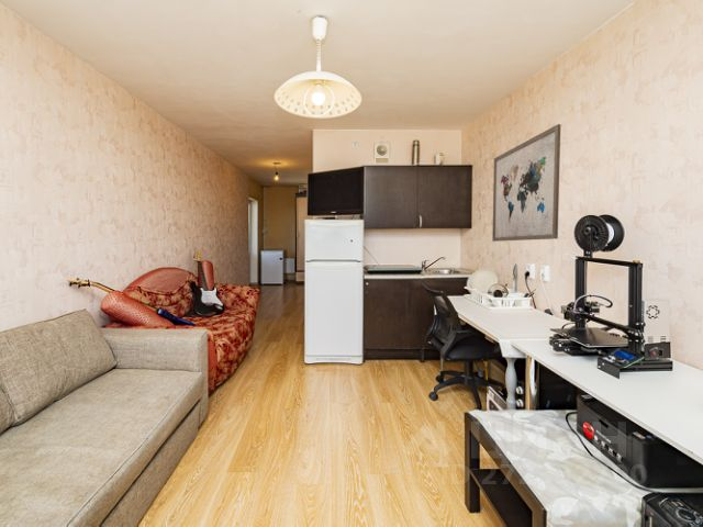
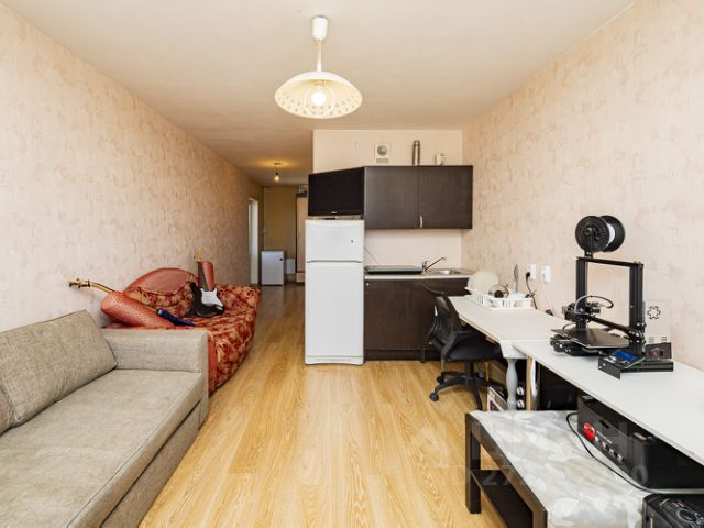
- wall art (521, 192)
